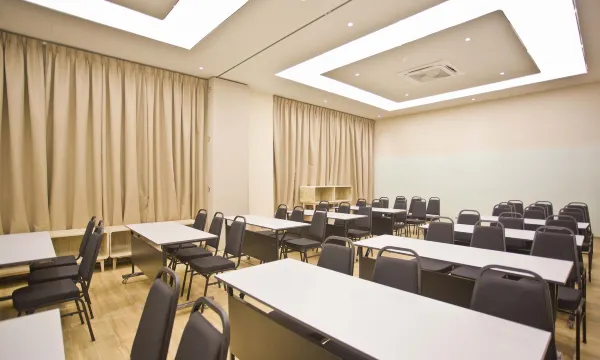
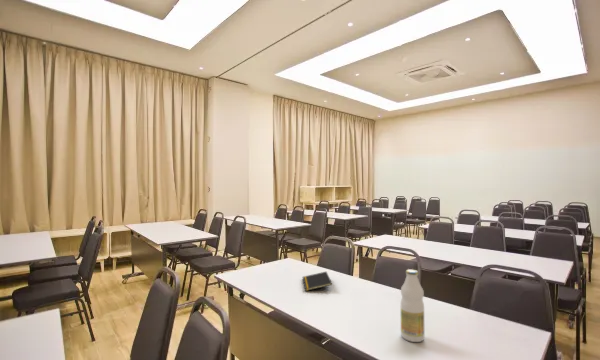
+ bottle (412, 303)
+ notepad (316, 280)
